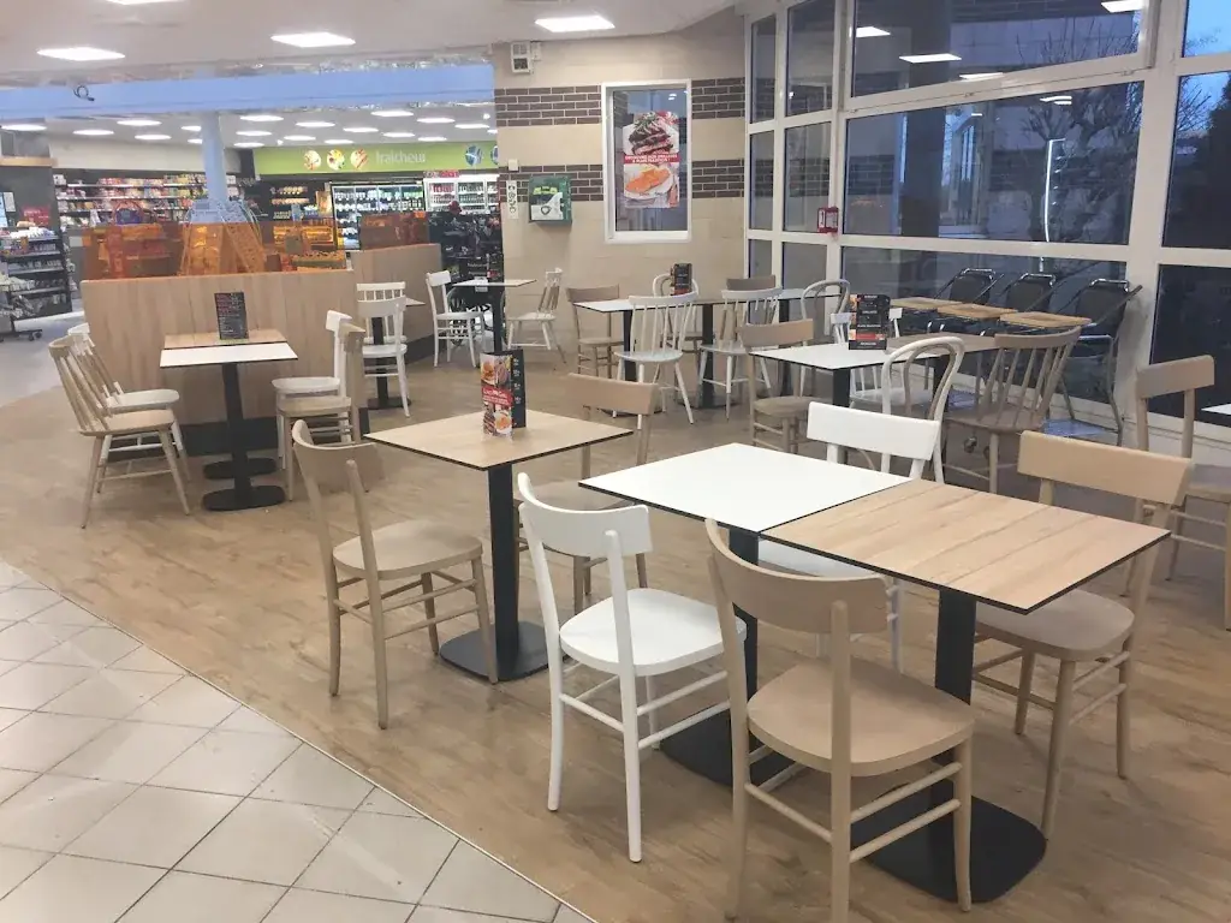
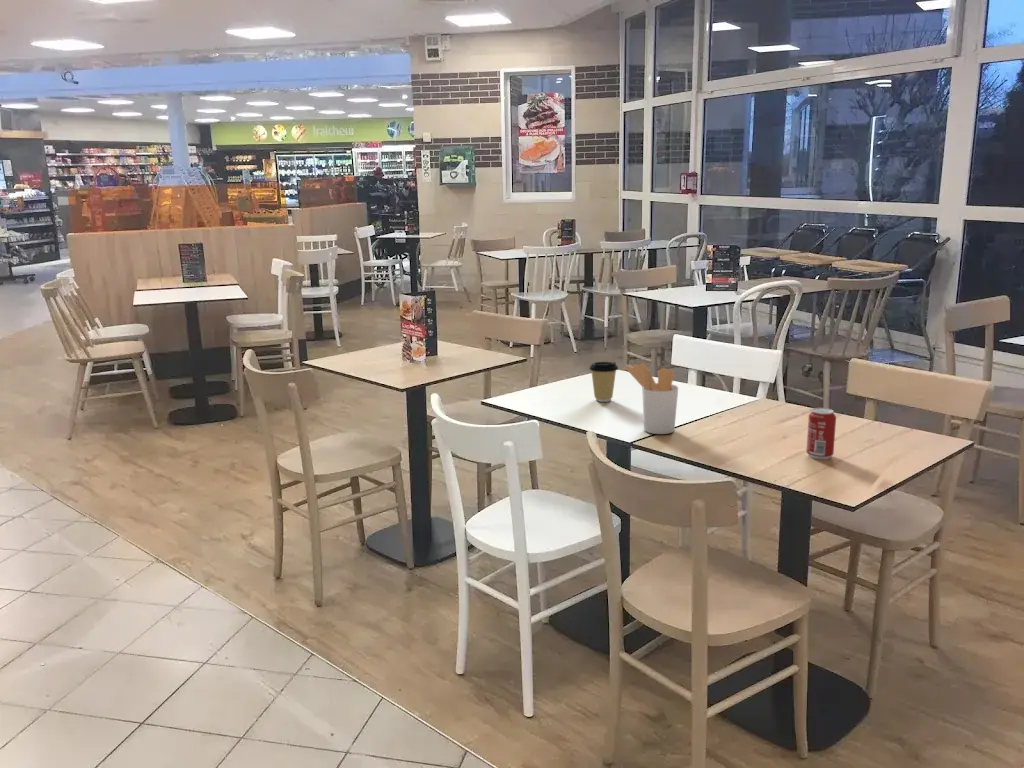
+ coffee cup (603, 381)
+ beverage can (821, 433)
+ utensil holder (652, 396)
